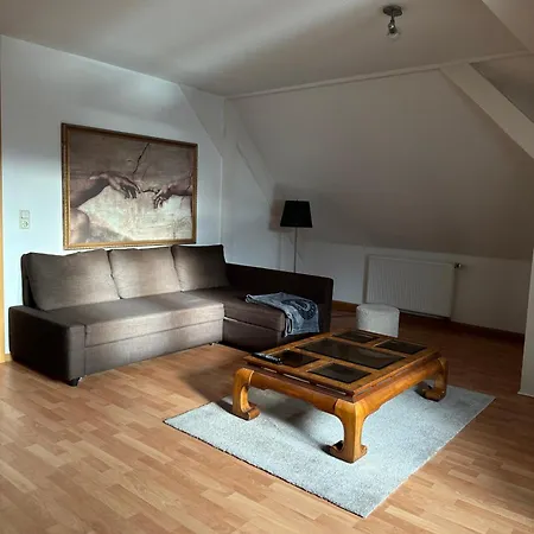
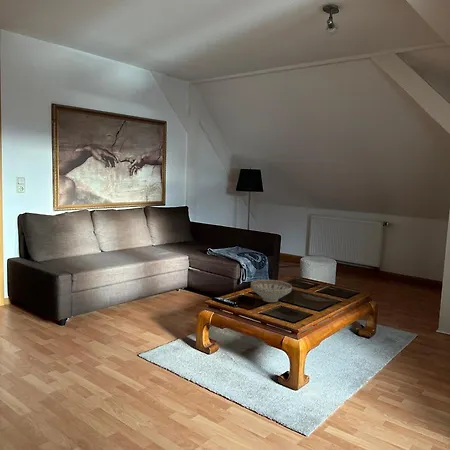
+ decorative bowl (270, 292)
